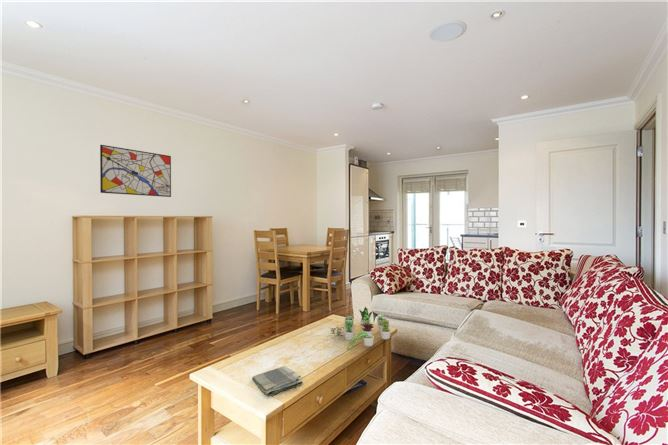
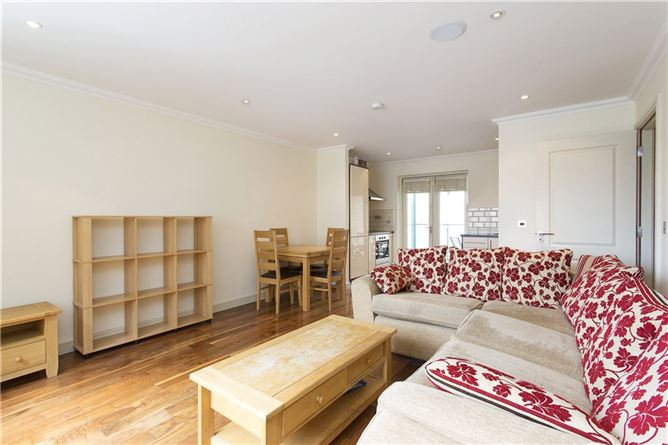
- succulent plant (360, 324)
- wall art (138, 172)
- dish towel (277, 378)
